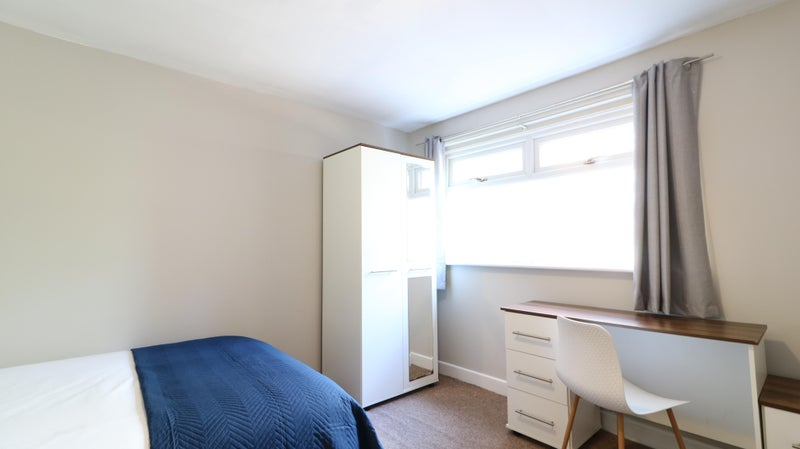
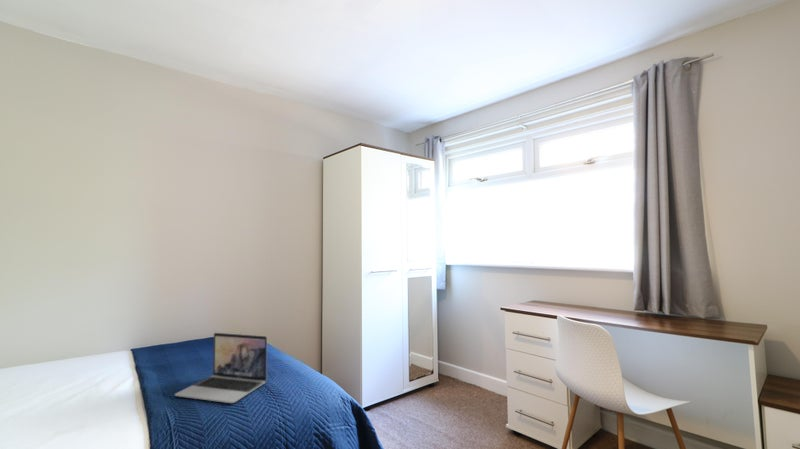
+ laptop (222, 365)
